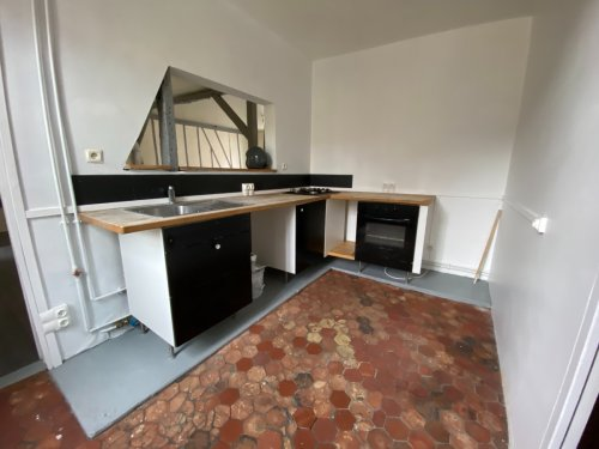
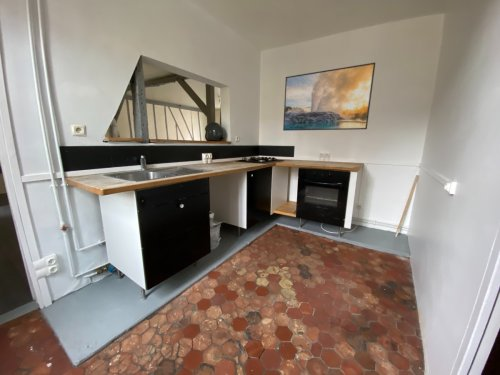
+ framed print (323, 101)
